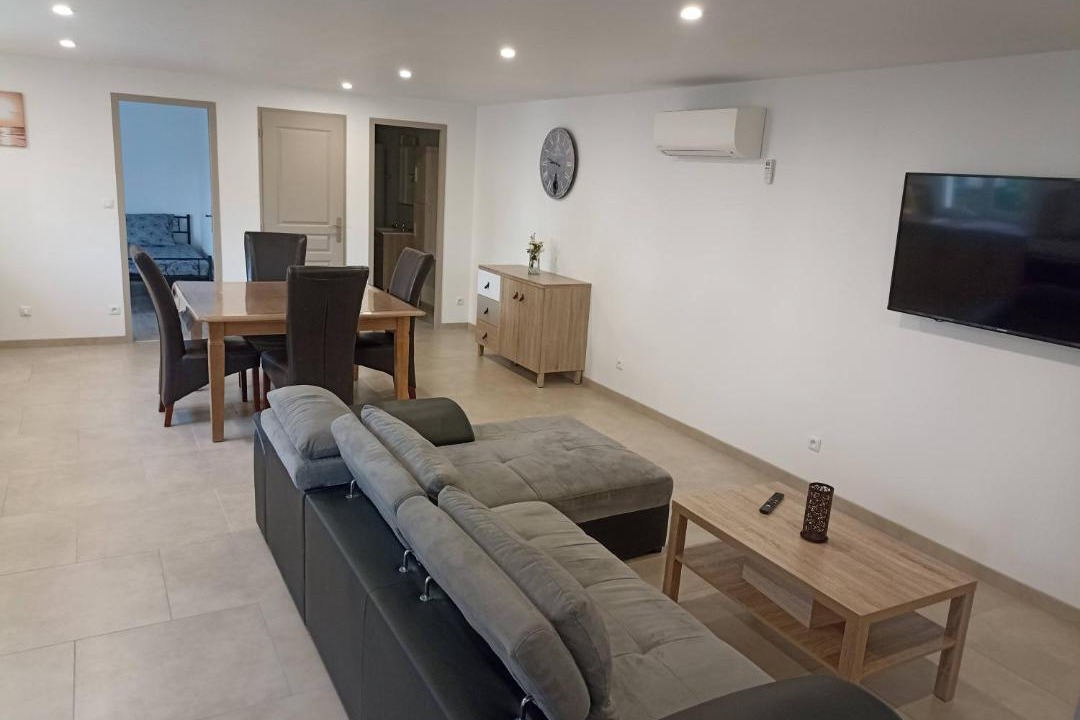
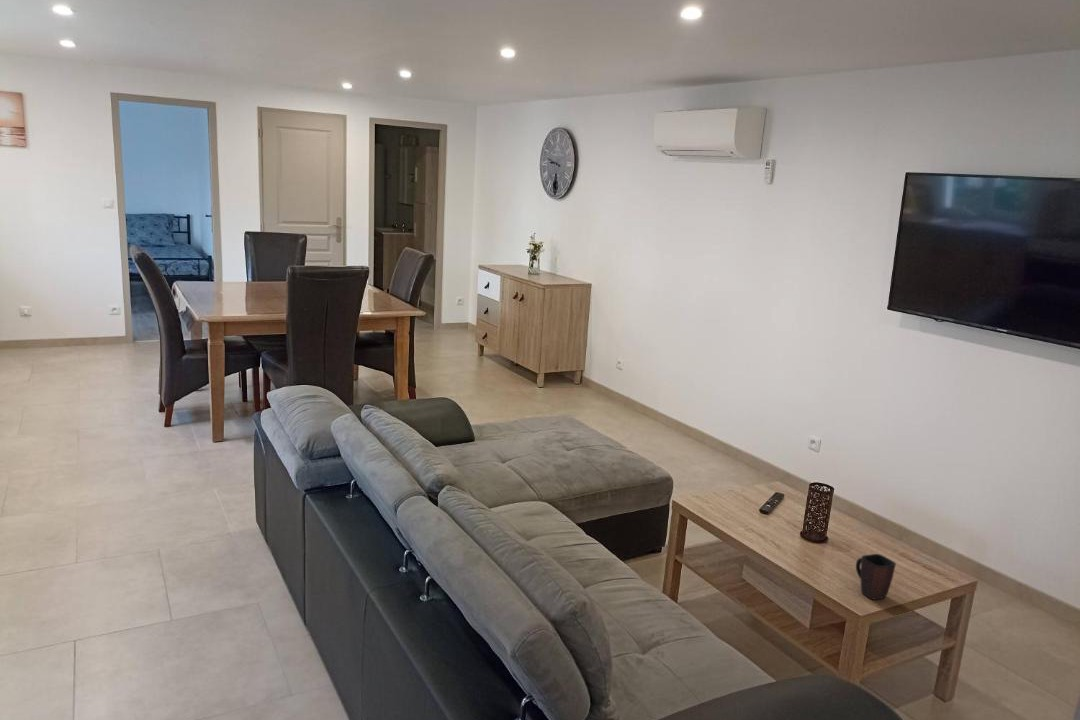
+ mug (871, 575)
